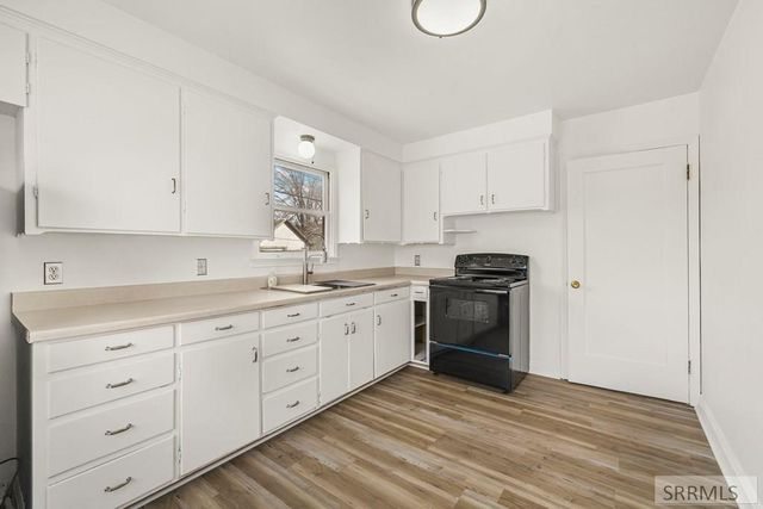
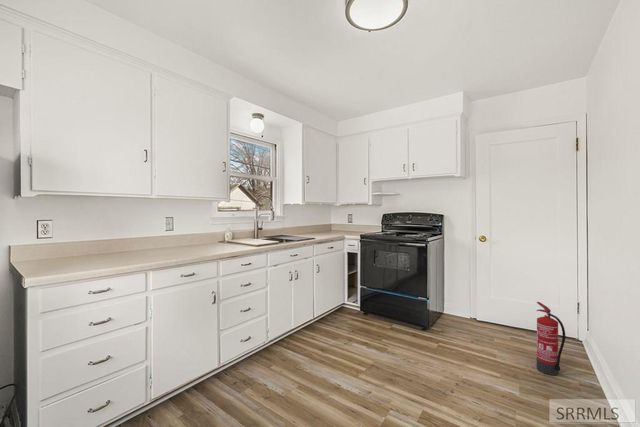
+ fire extinguisher (550, 339)
